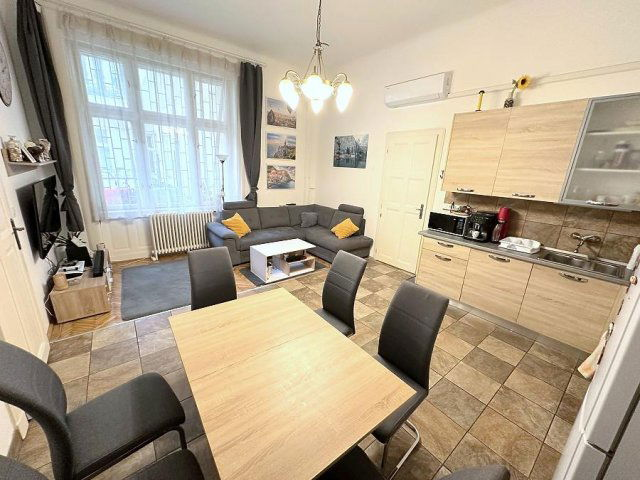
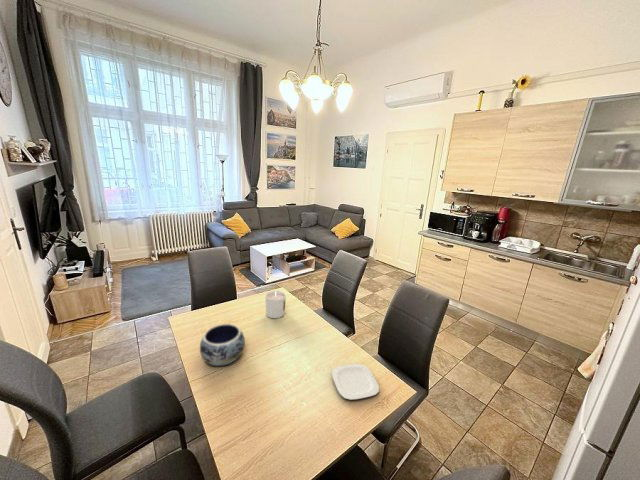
+ decorative bowl (222, 344)
+ candle (275, 302)
+ plate (354, 381)
